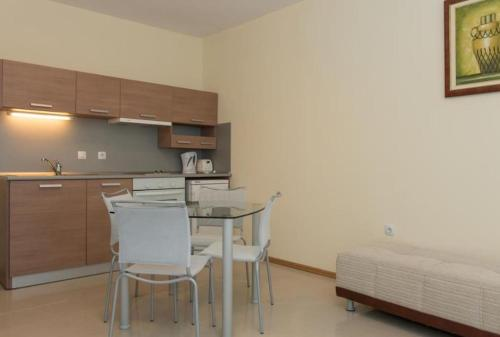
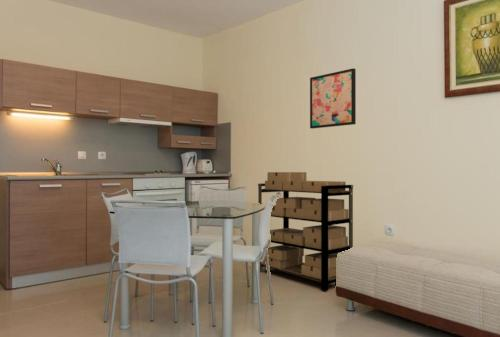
+ shelving unit (303, 227)
+ wall art (331, 99)
